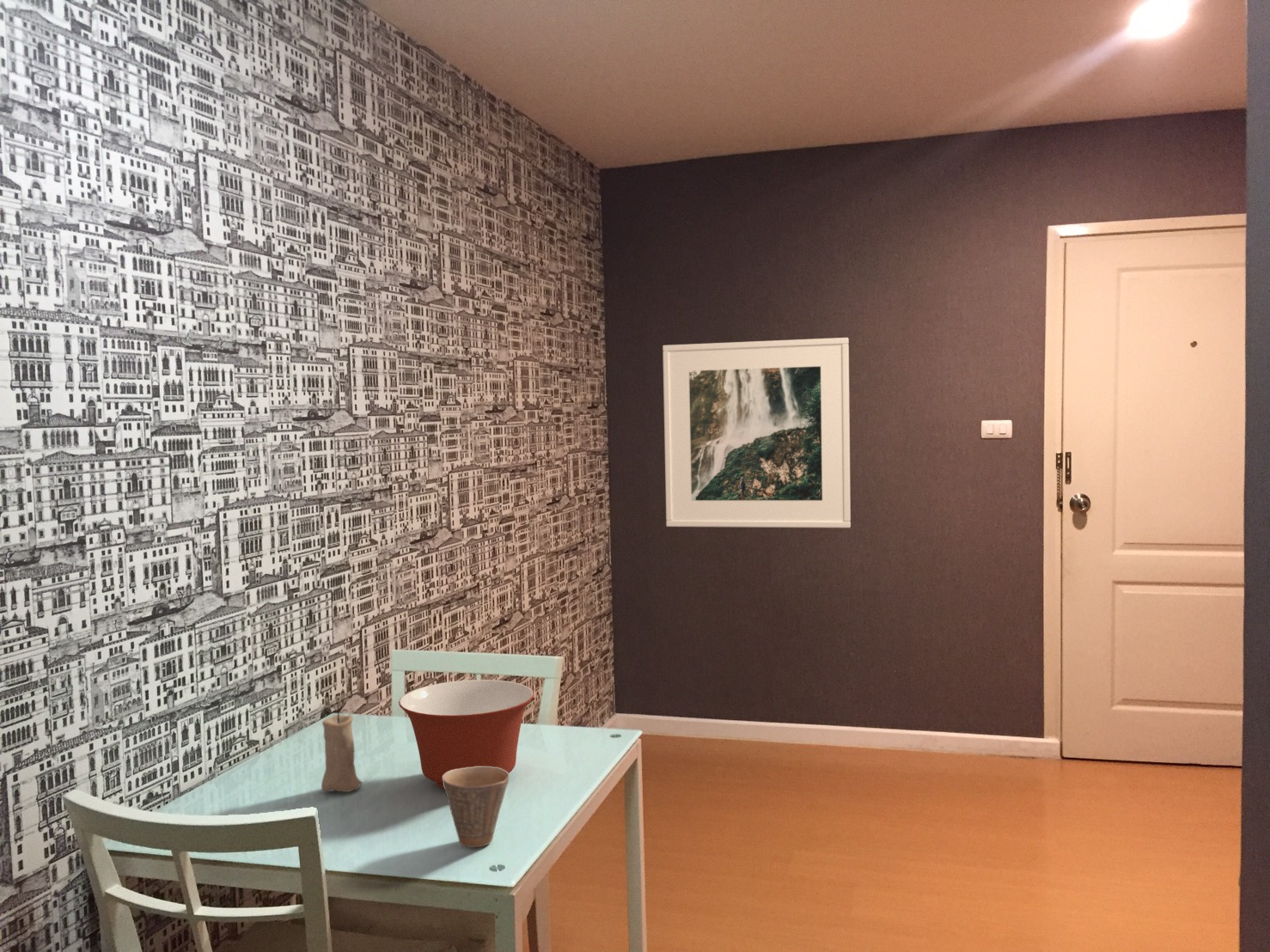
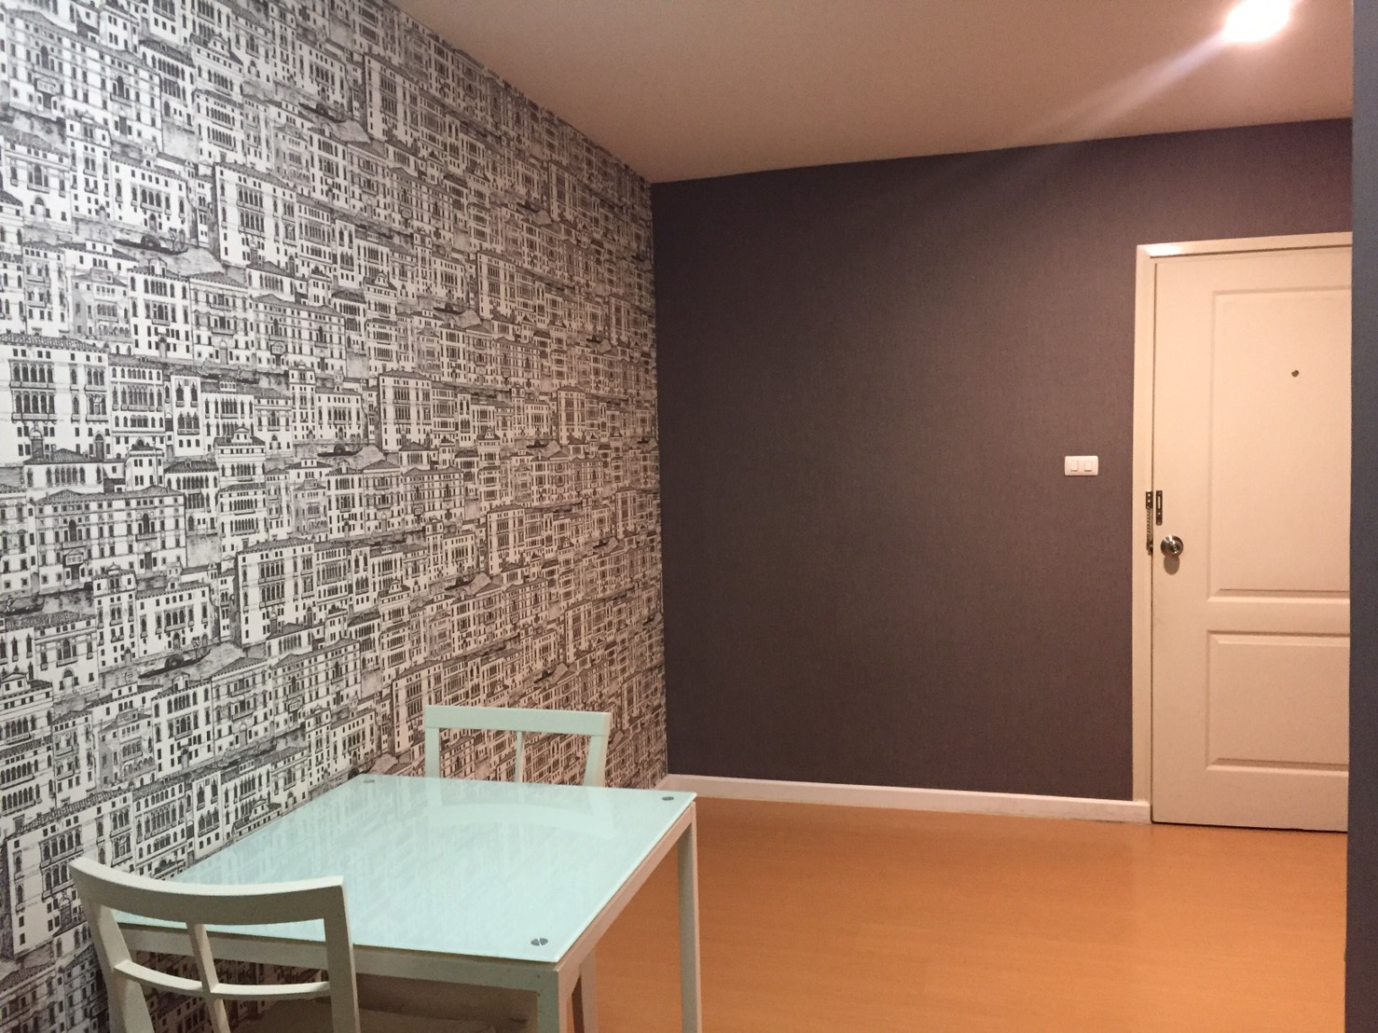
- mixing bowl (467, 737)
- cup (477, 808)
- candle (339, 749)
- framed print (754, 435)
